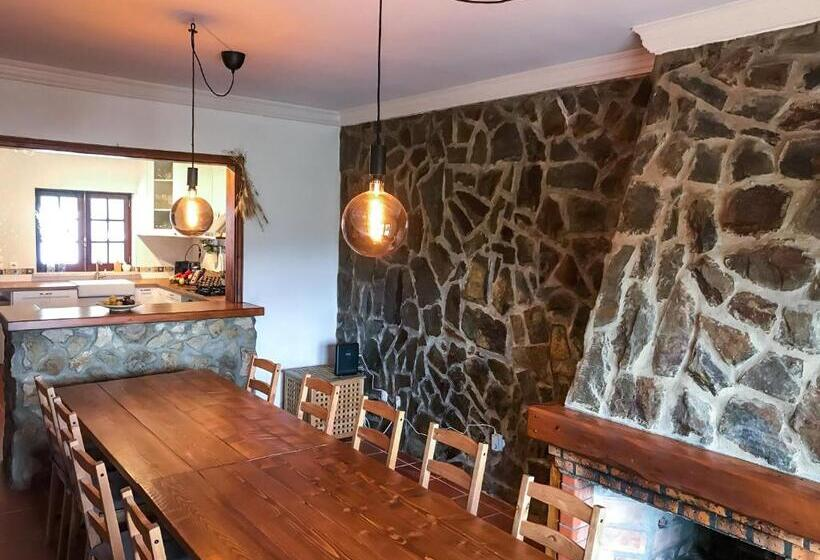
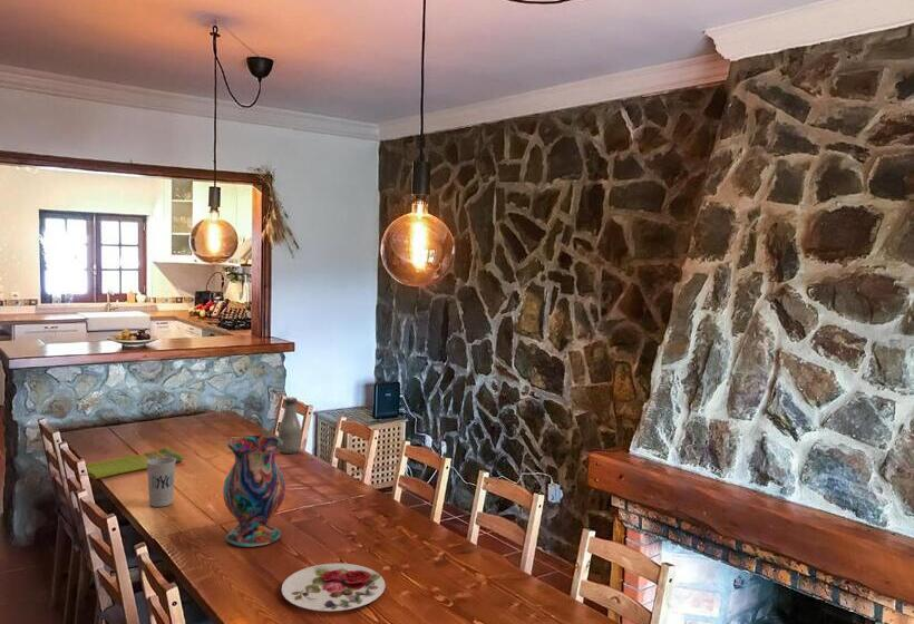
+ bottle (290, 425)
+ dish towel (133, 461)
+ plate (333, 584)
+ cup (161, 481)
+ vase (254, 489)
